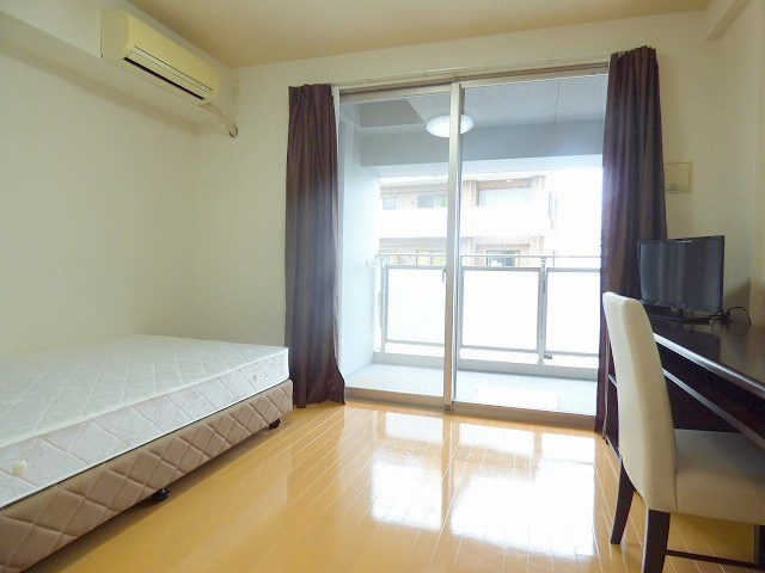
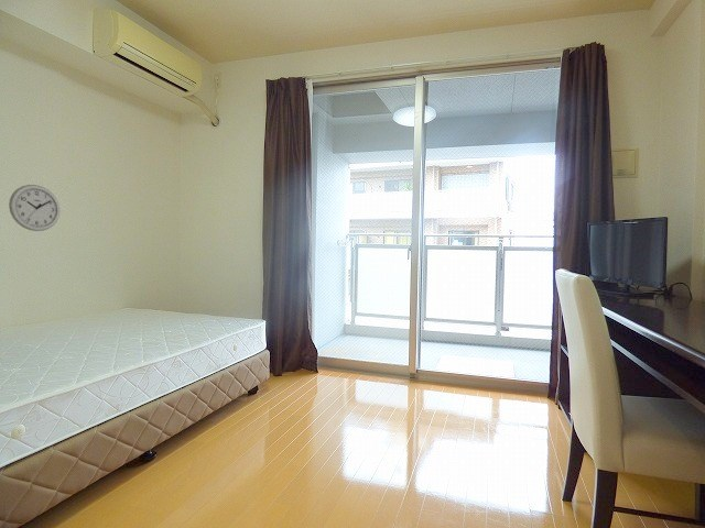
+ wall clock (36, 208)
